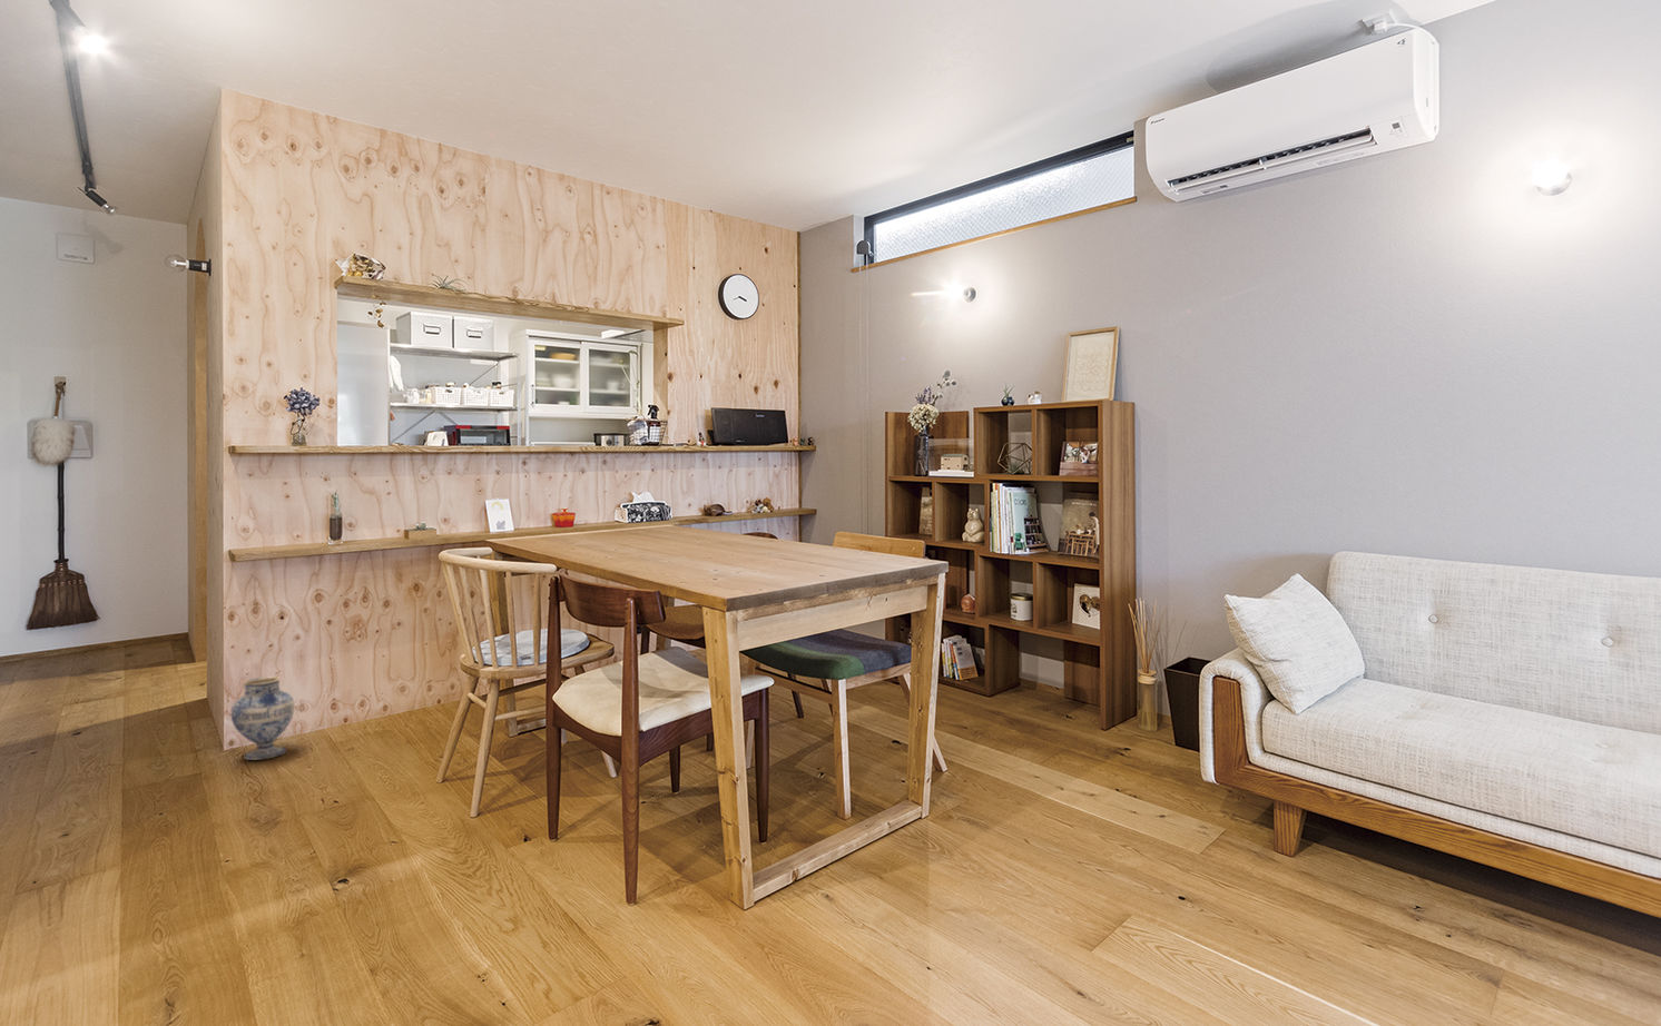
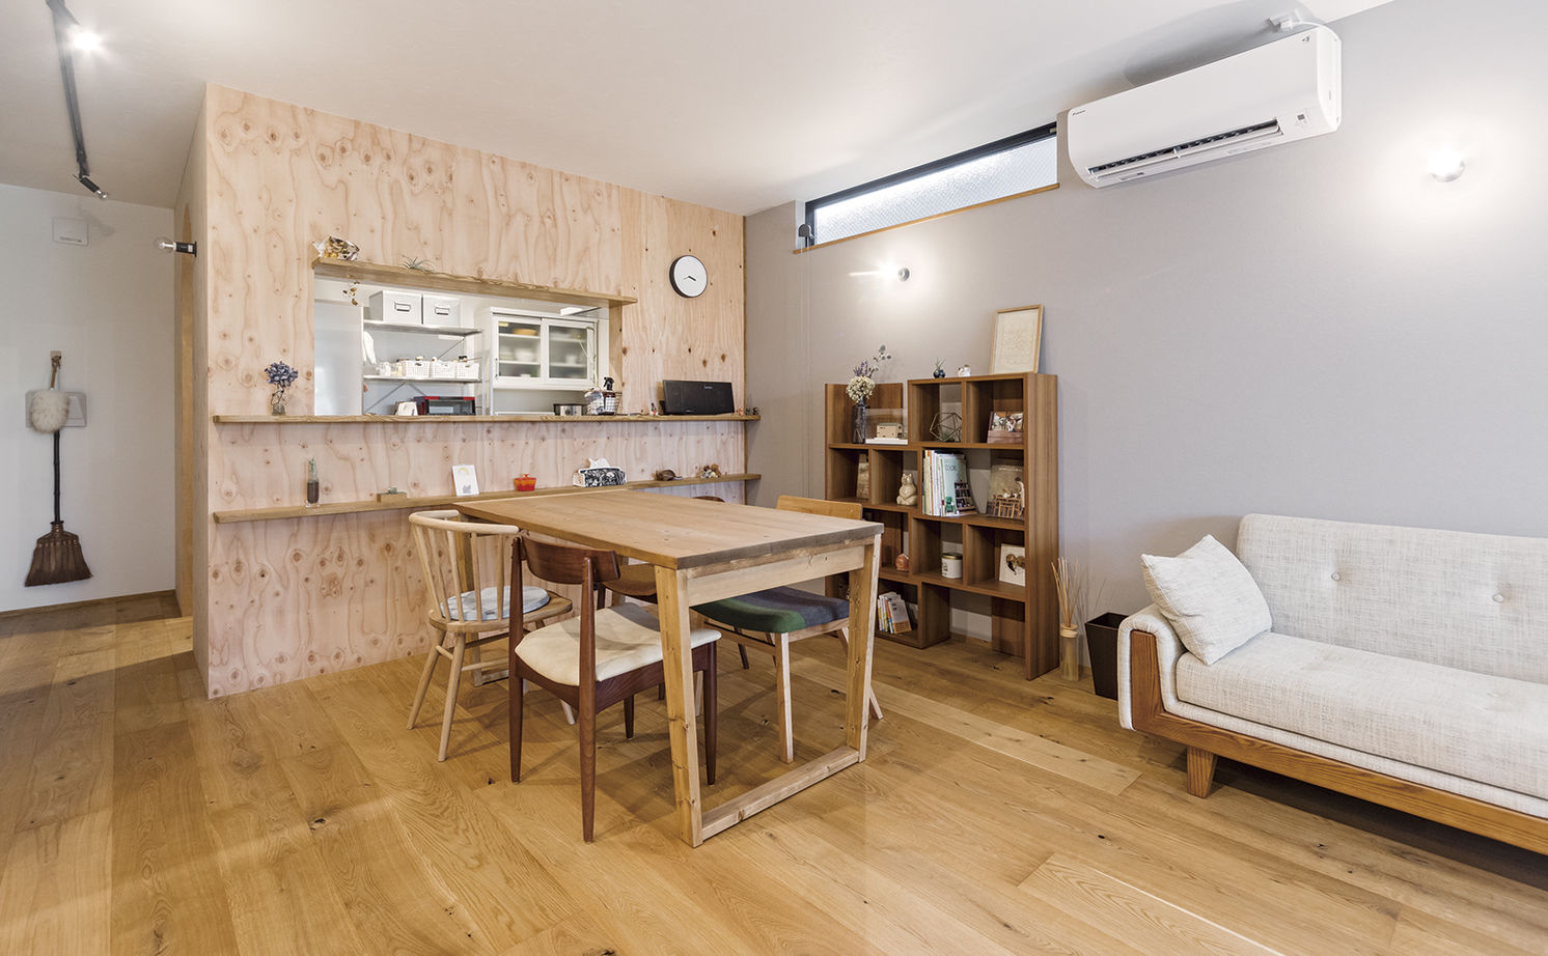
- ceramic jug (262, 716)
